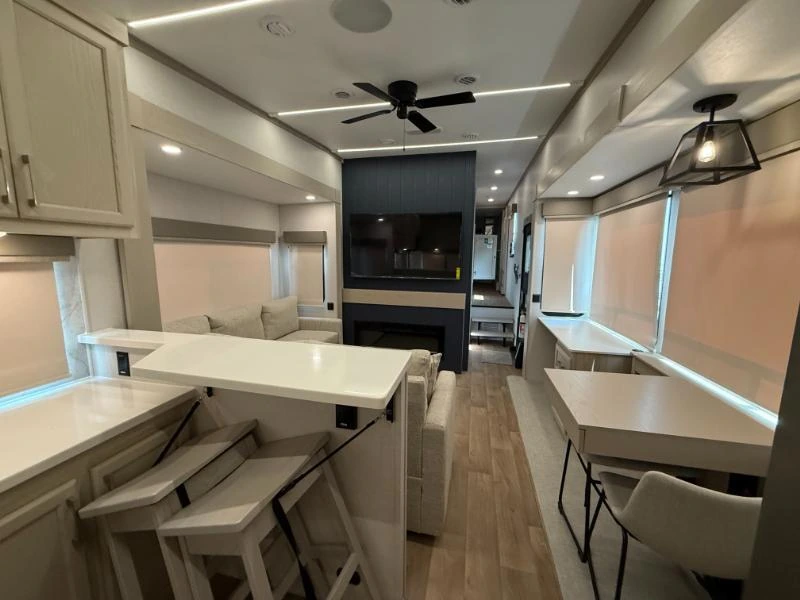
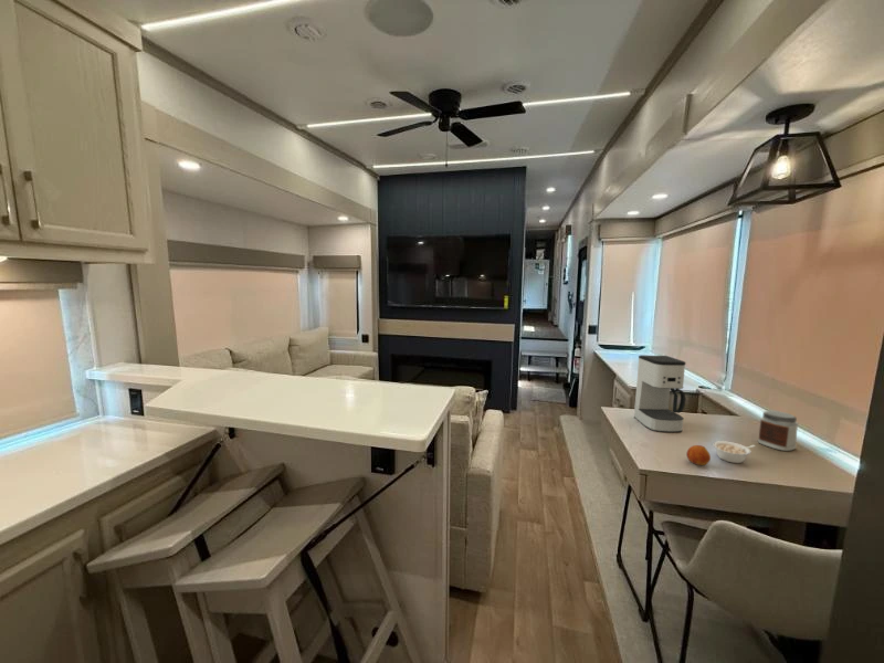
+ jar (778, 429)
+ fruit (698, 454)
+ coffee maker (663, 391)
+ legume (732, 451)
